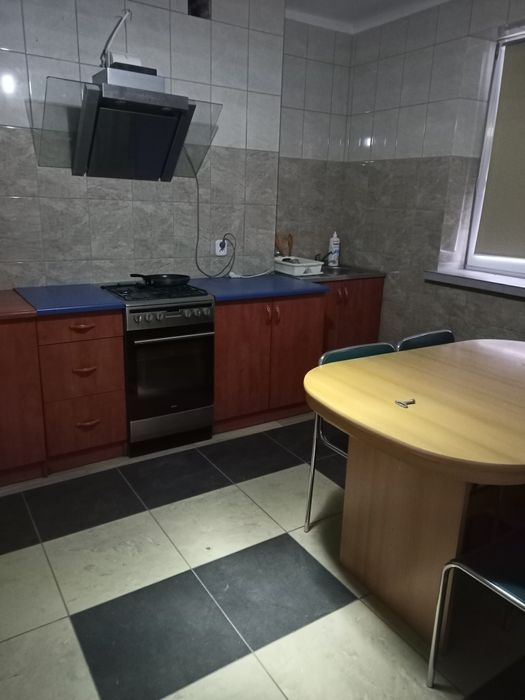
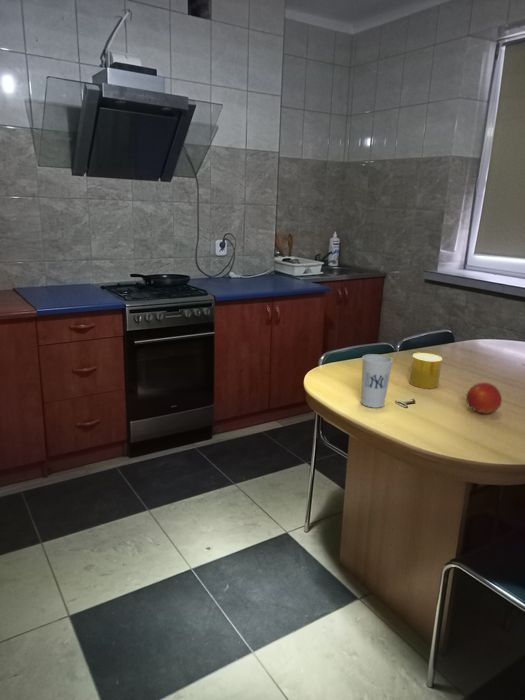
+ cup (425, 370)
+ fruit (483, 397)
+ cup (375, 381)
